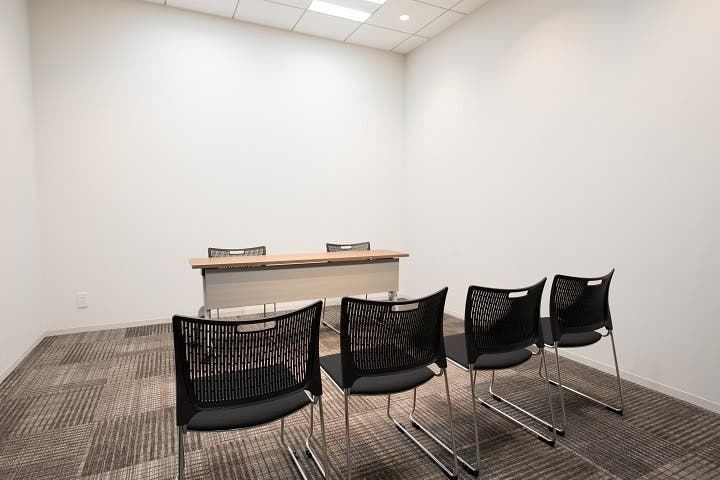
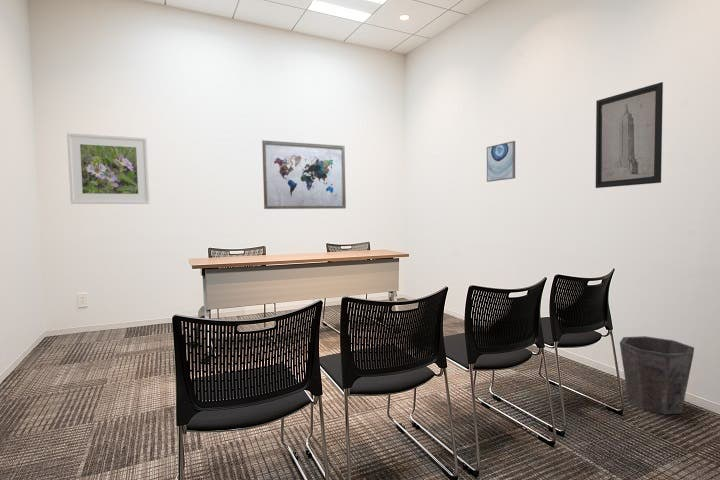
+ waste bin (655, 374)
+ wall art (626, 139)
+ wall art (500, 162)
+ wall art (306, 176)
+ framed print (110, 169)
